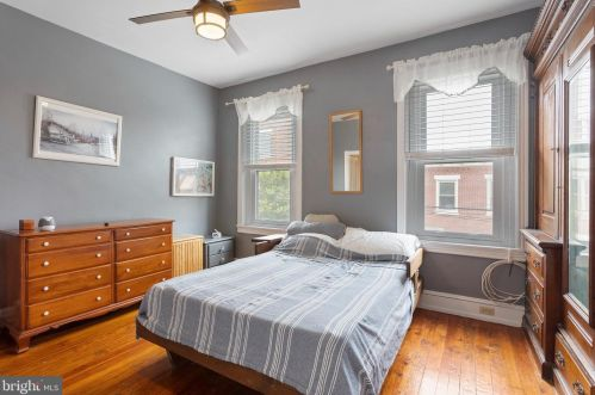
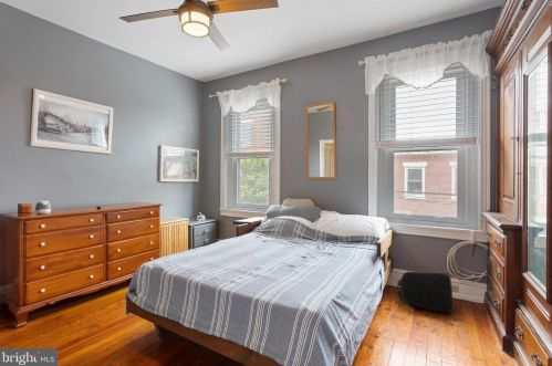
+ backpack (424, 287)
